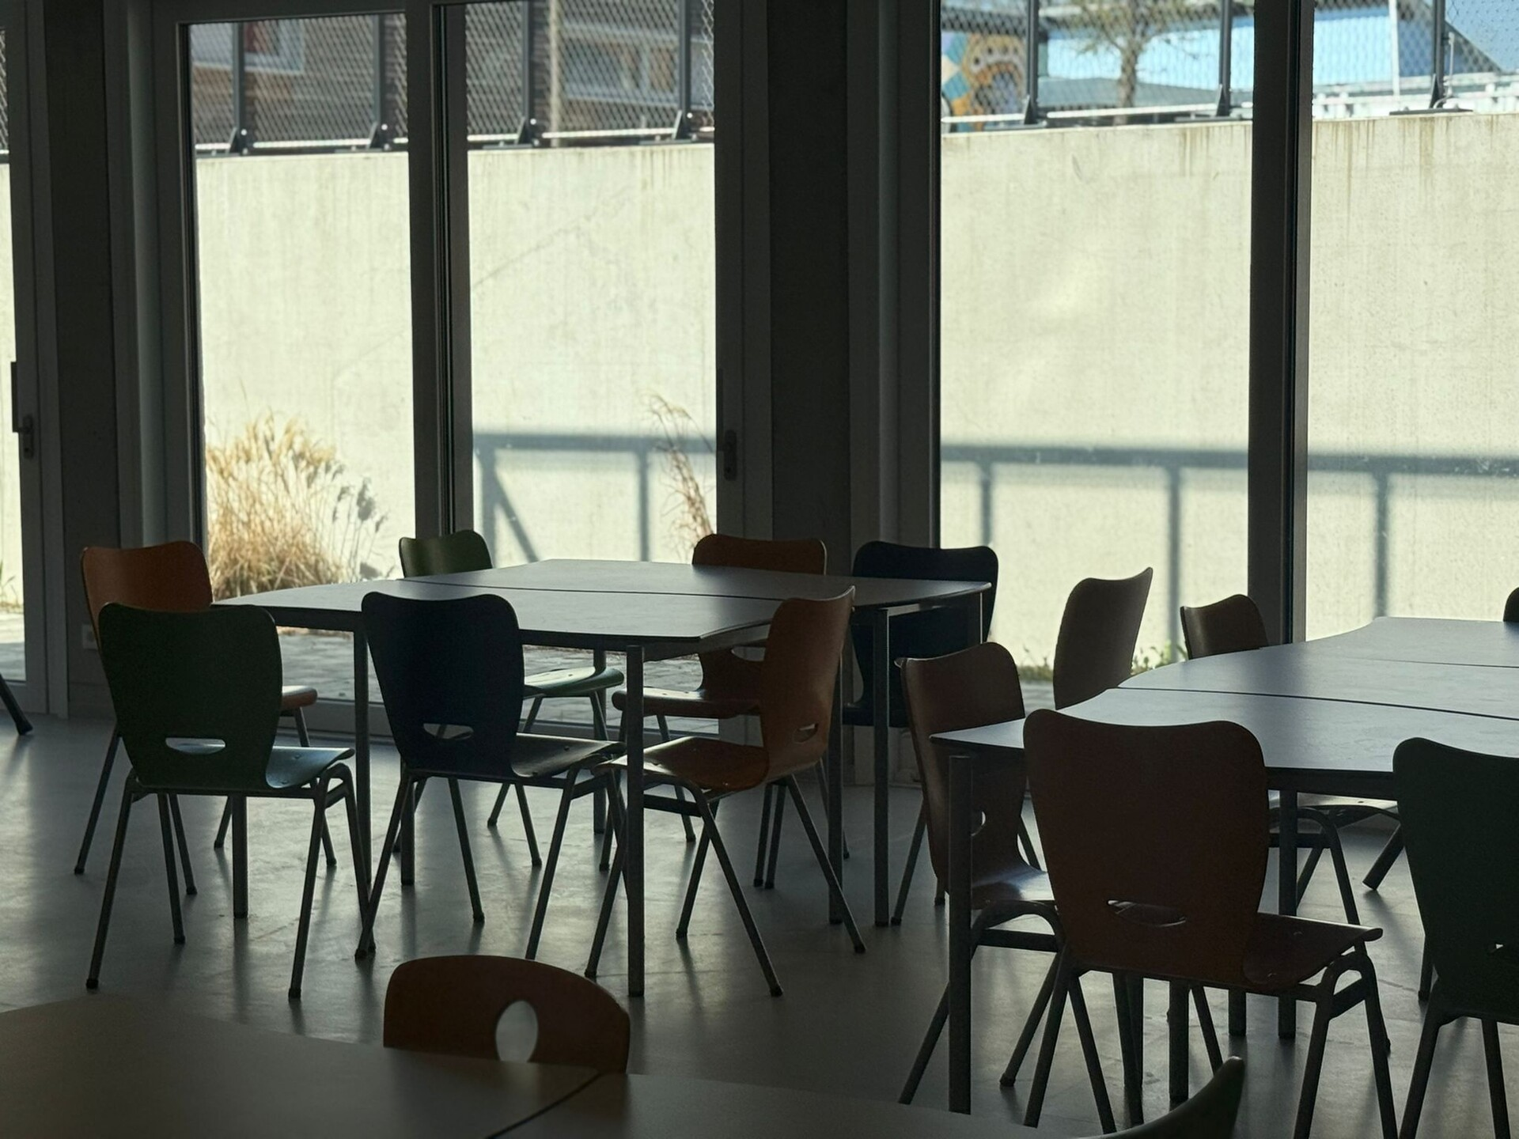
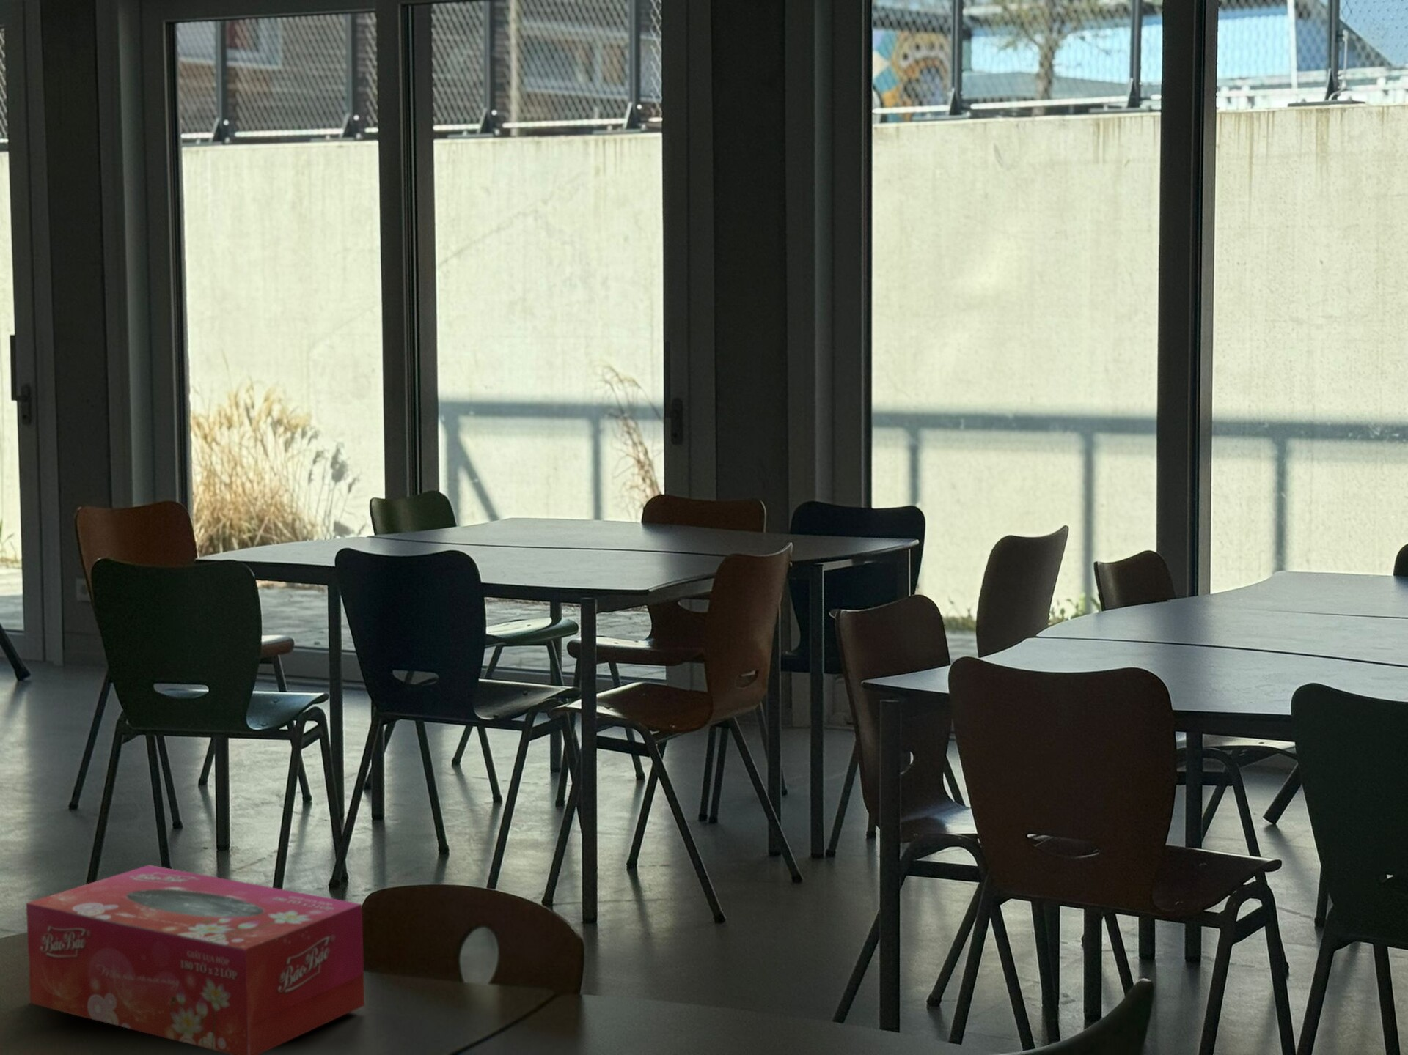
+ tissue box (194, 954)
